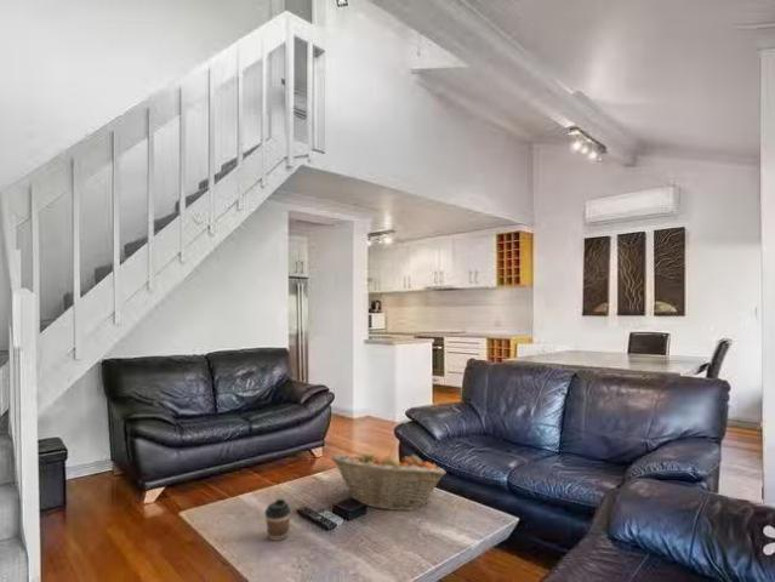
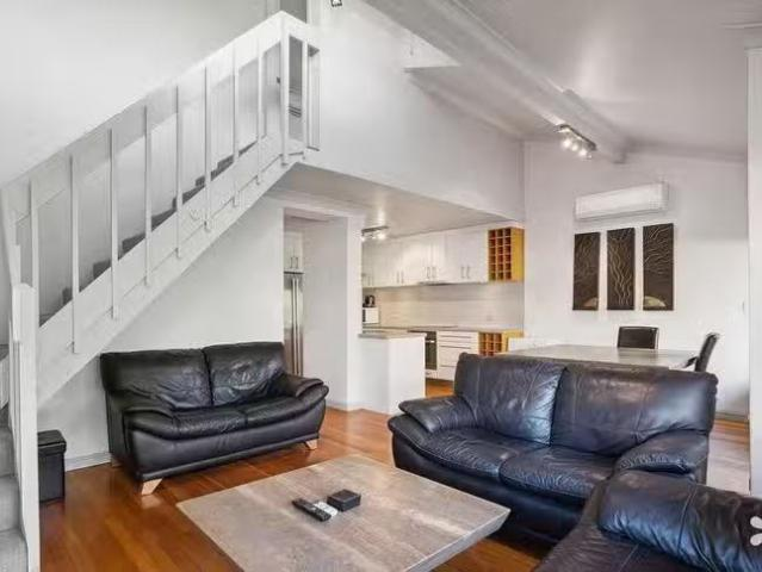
- coffee cup (278, 519)
- fruit basket (387, 473)
